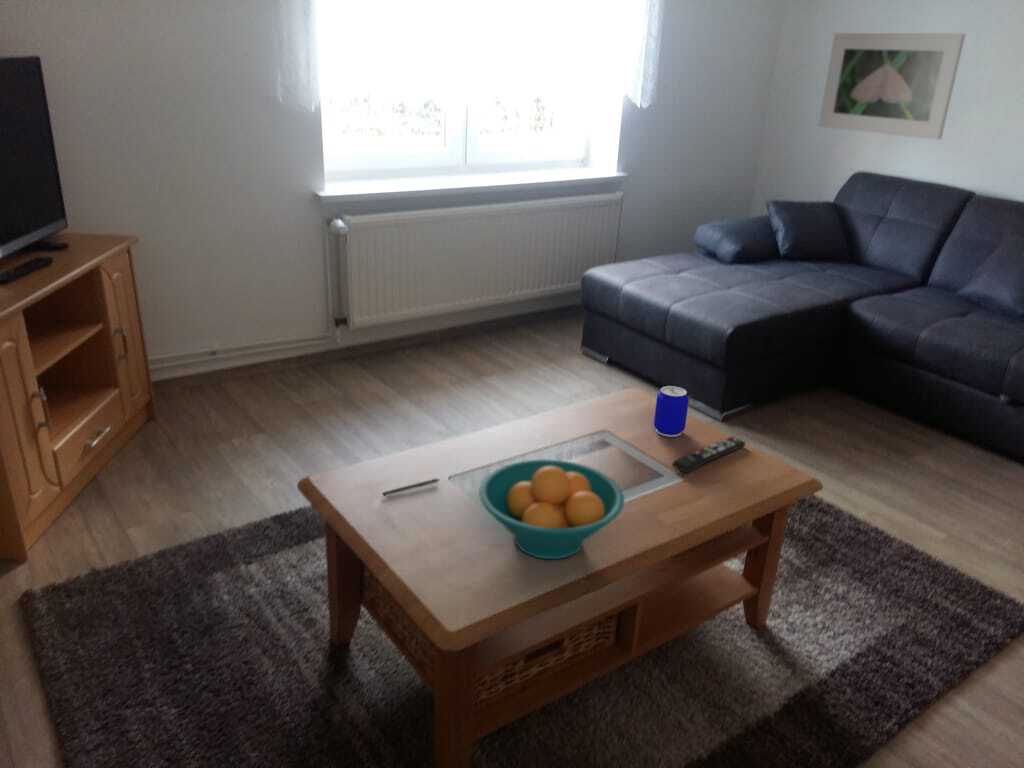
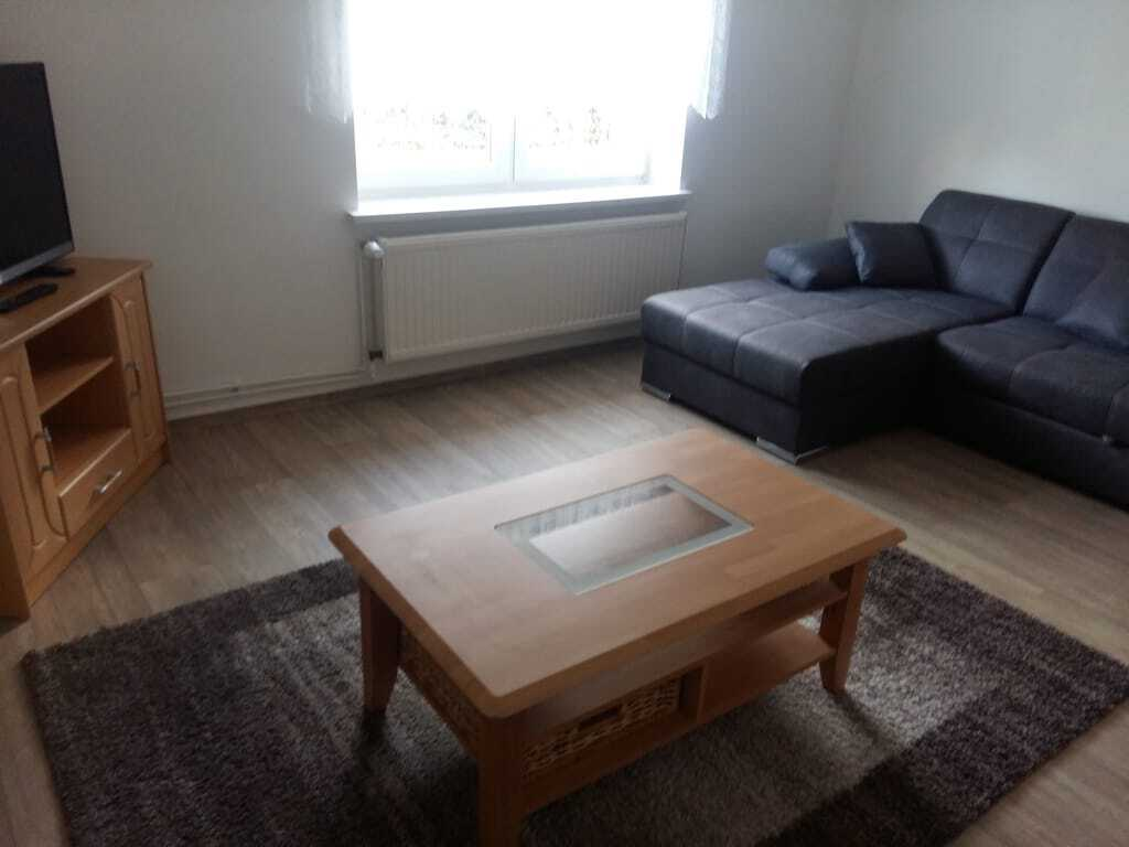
- remote control (709, 453)
- pen (412, 486)
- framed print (885, 84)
- beer can (671, 409)
- fruit bowl (550, 506)
